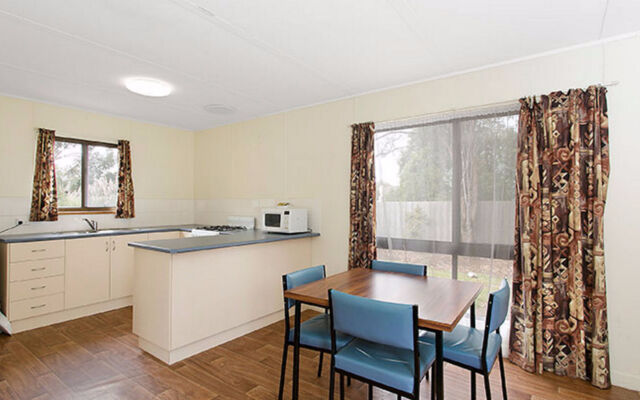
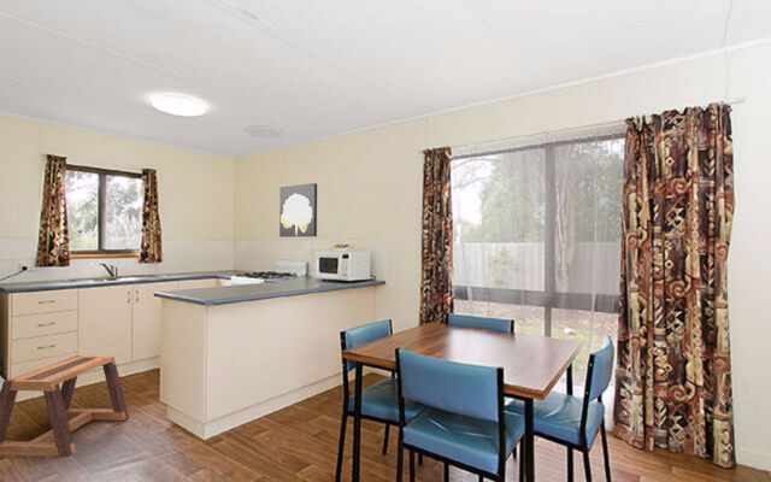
+ stool (63, 400)
+ wall art (298, 211)
